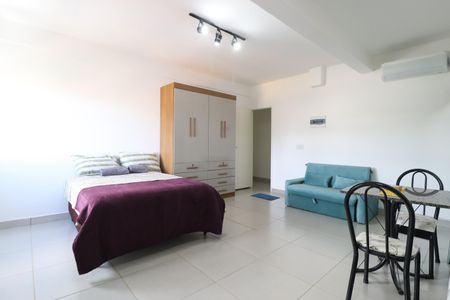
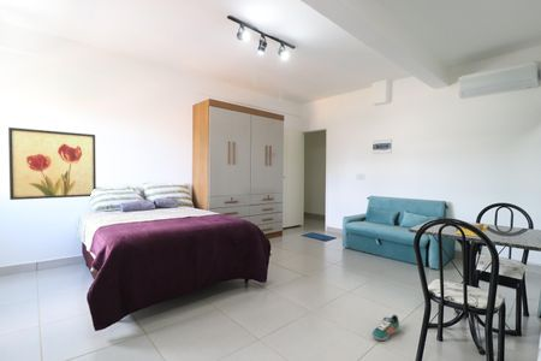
+ wall art (55, 164)
+ sneaker (385, 325)
